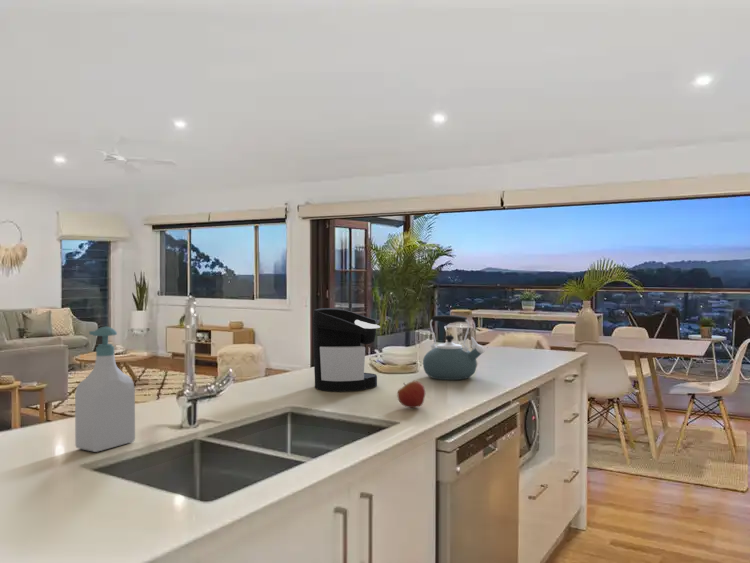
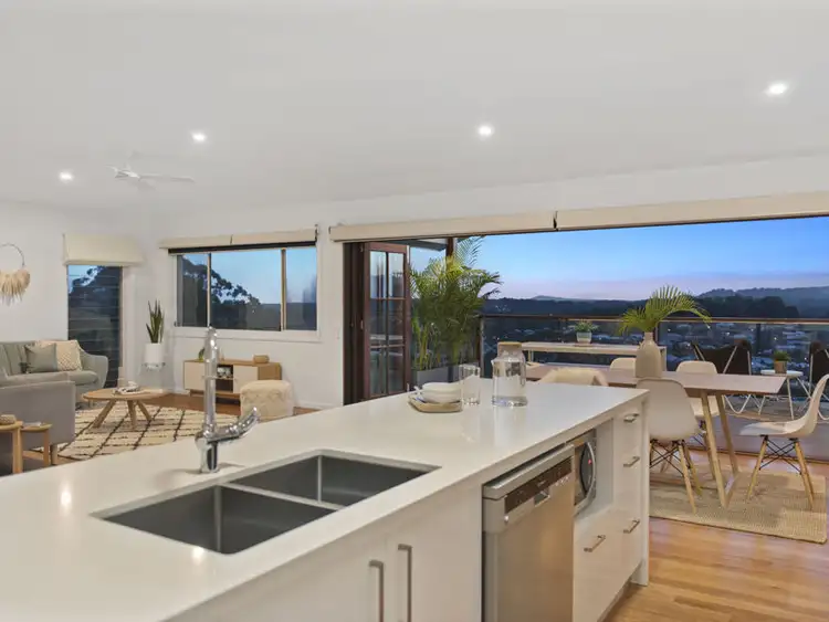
- kettle (454, 346)
- apple (411, 394)
- soap bottle (103, 385)
- coffee maker (347, 347)
